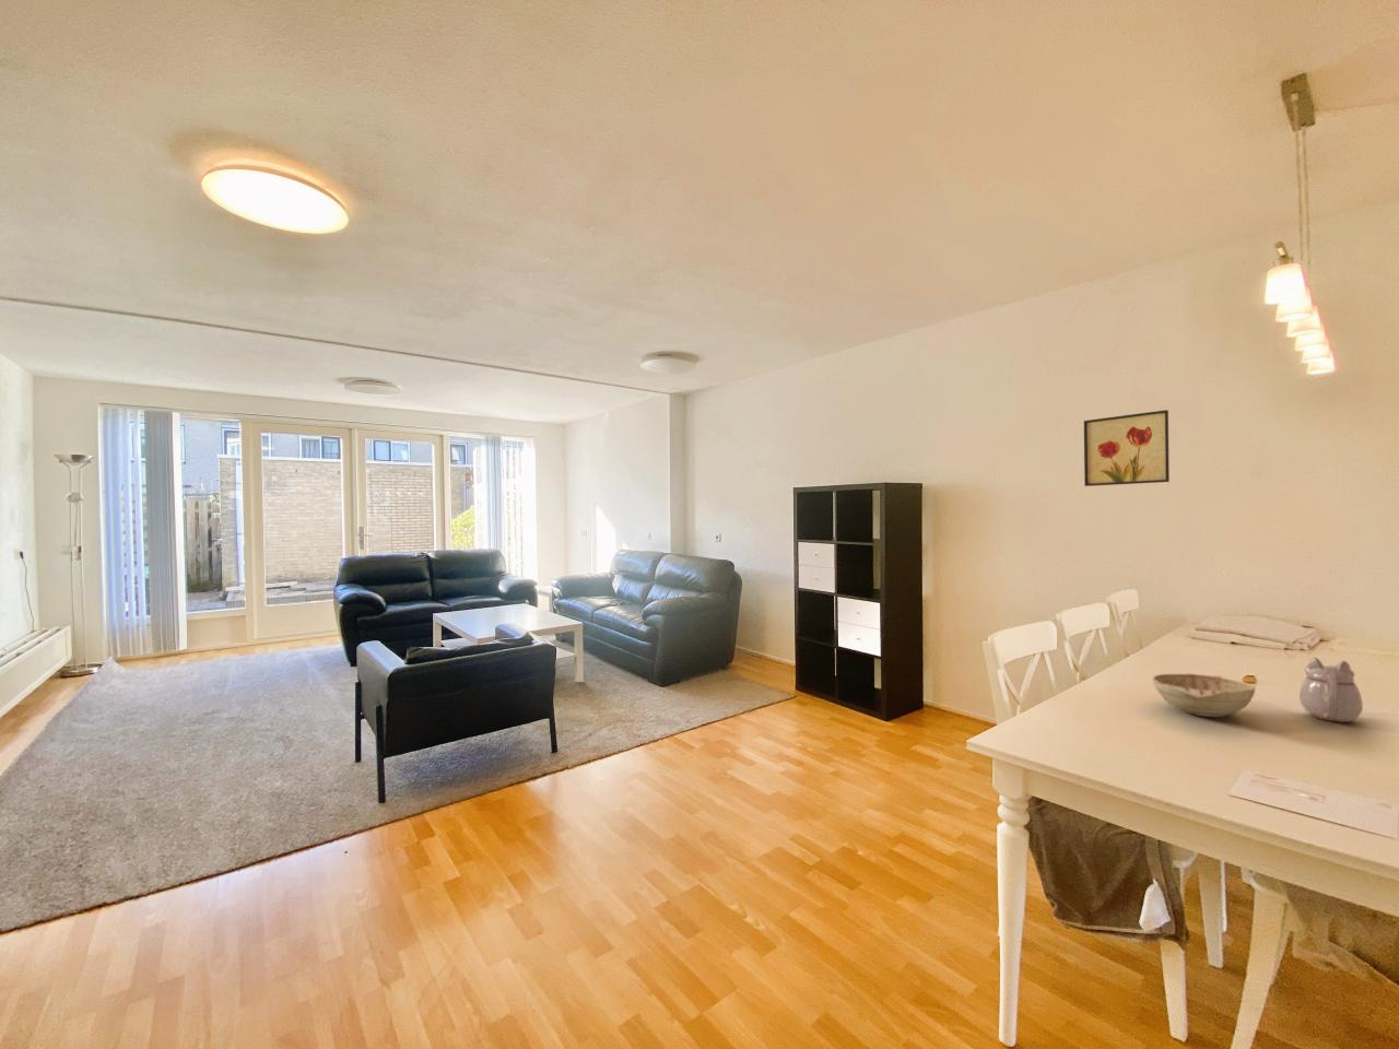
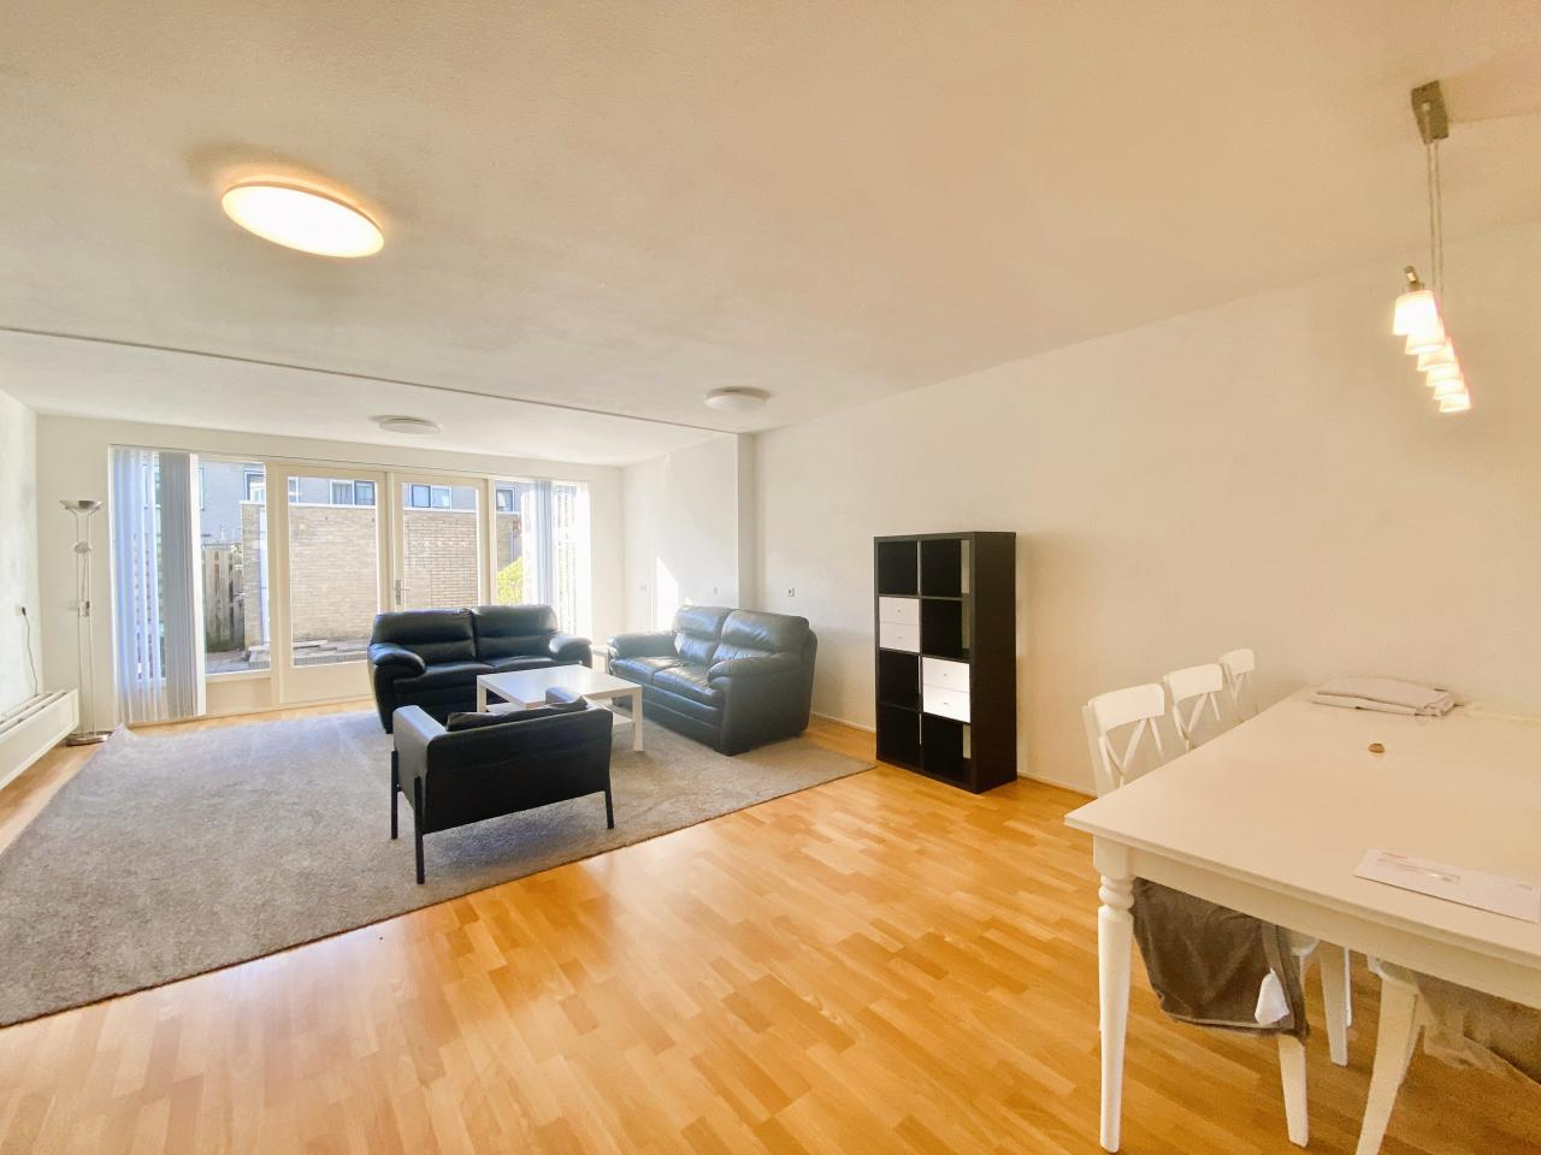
- decorative bowl (1201, 695)
- wall art (1125, 450)
- teapot (1330, 689)
